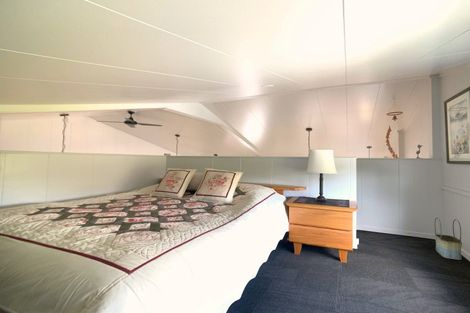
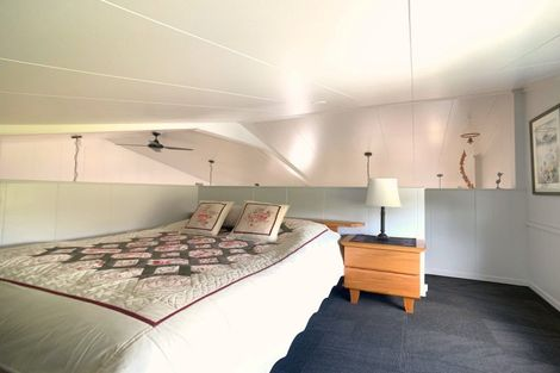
- basket (447, 236)
